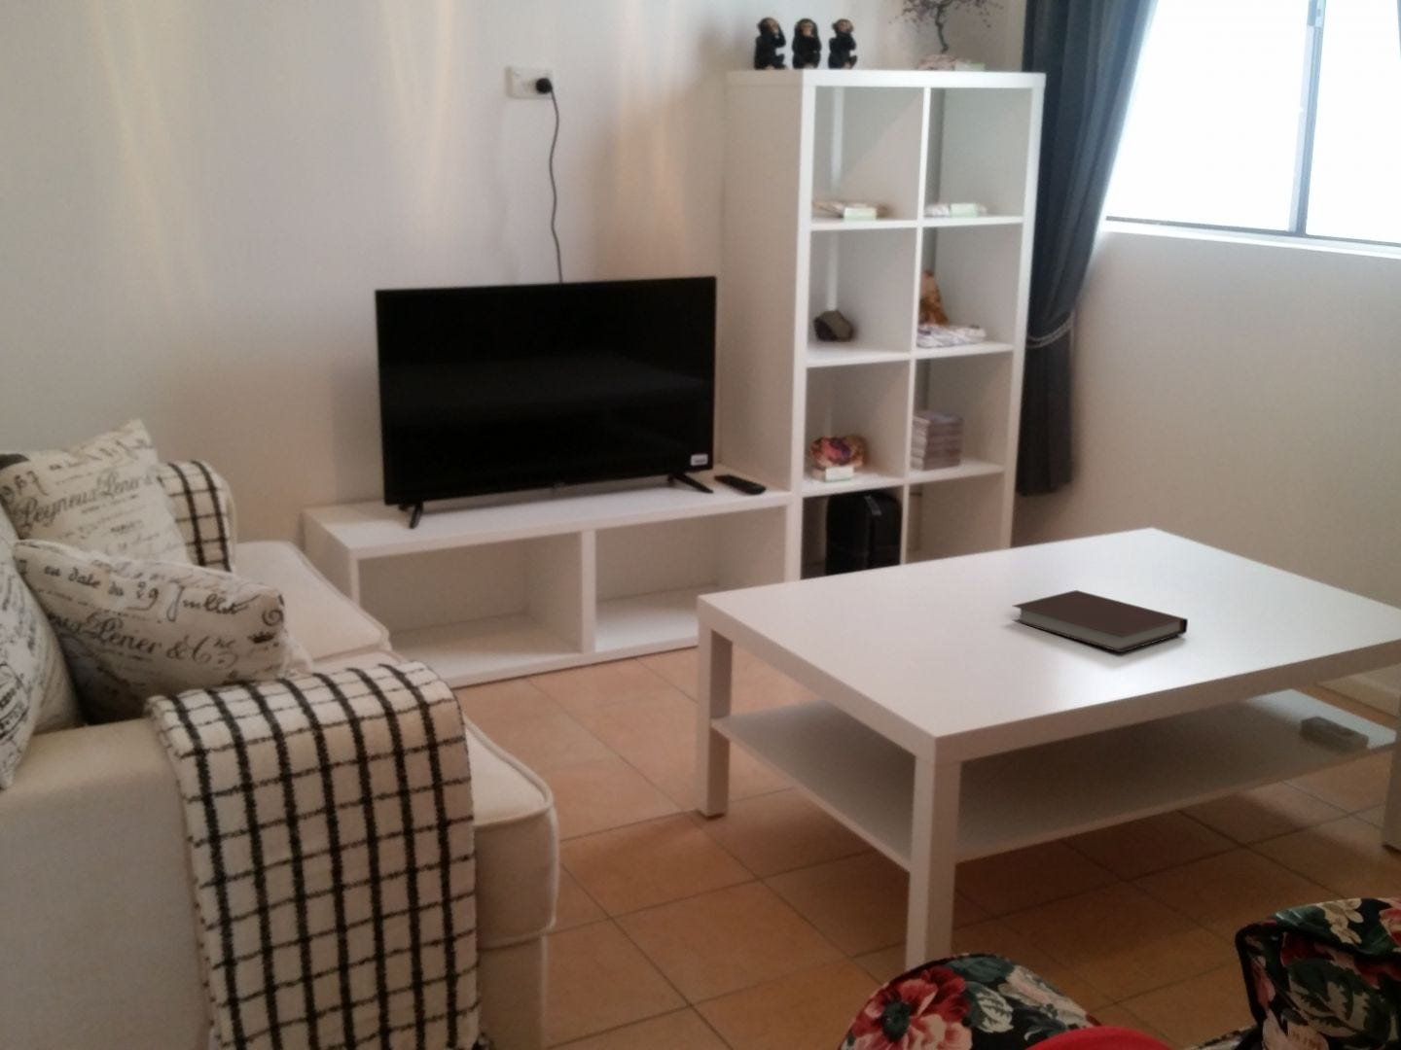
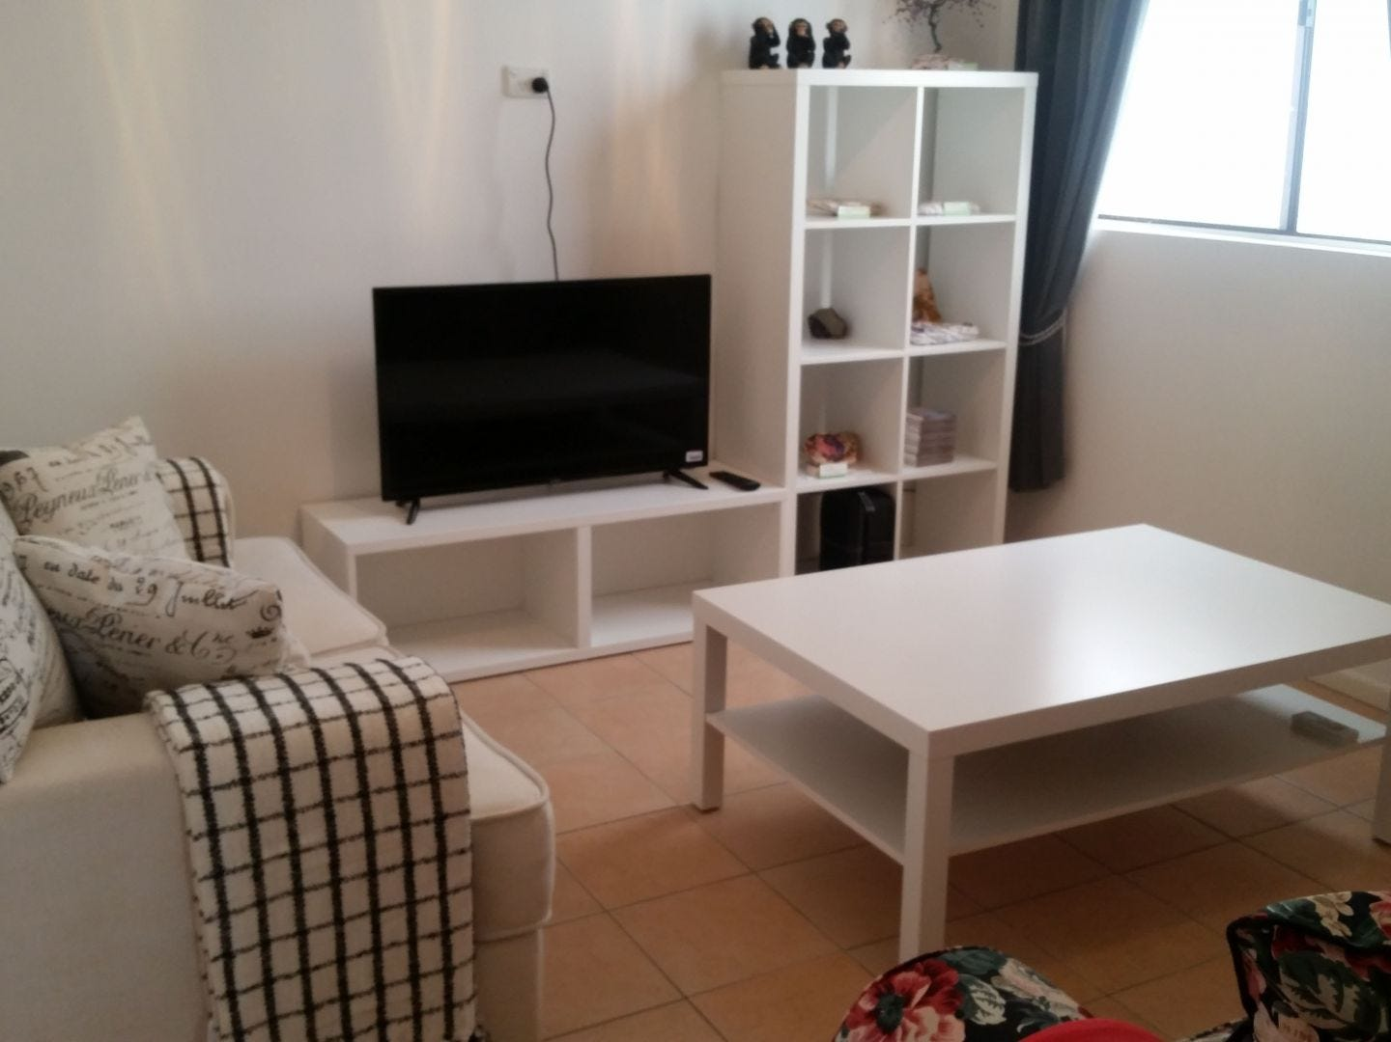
- notebook (1099, 619)
